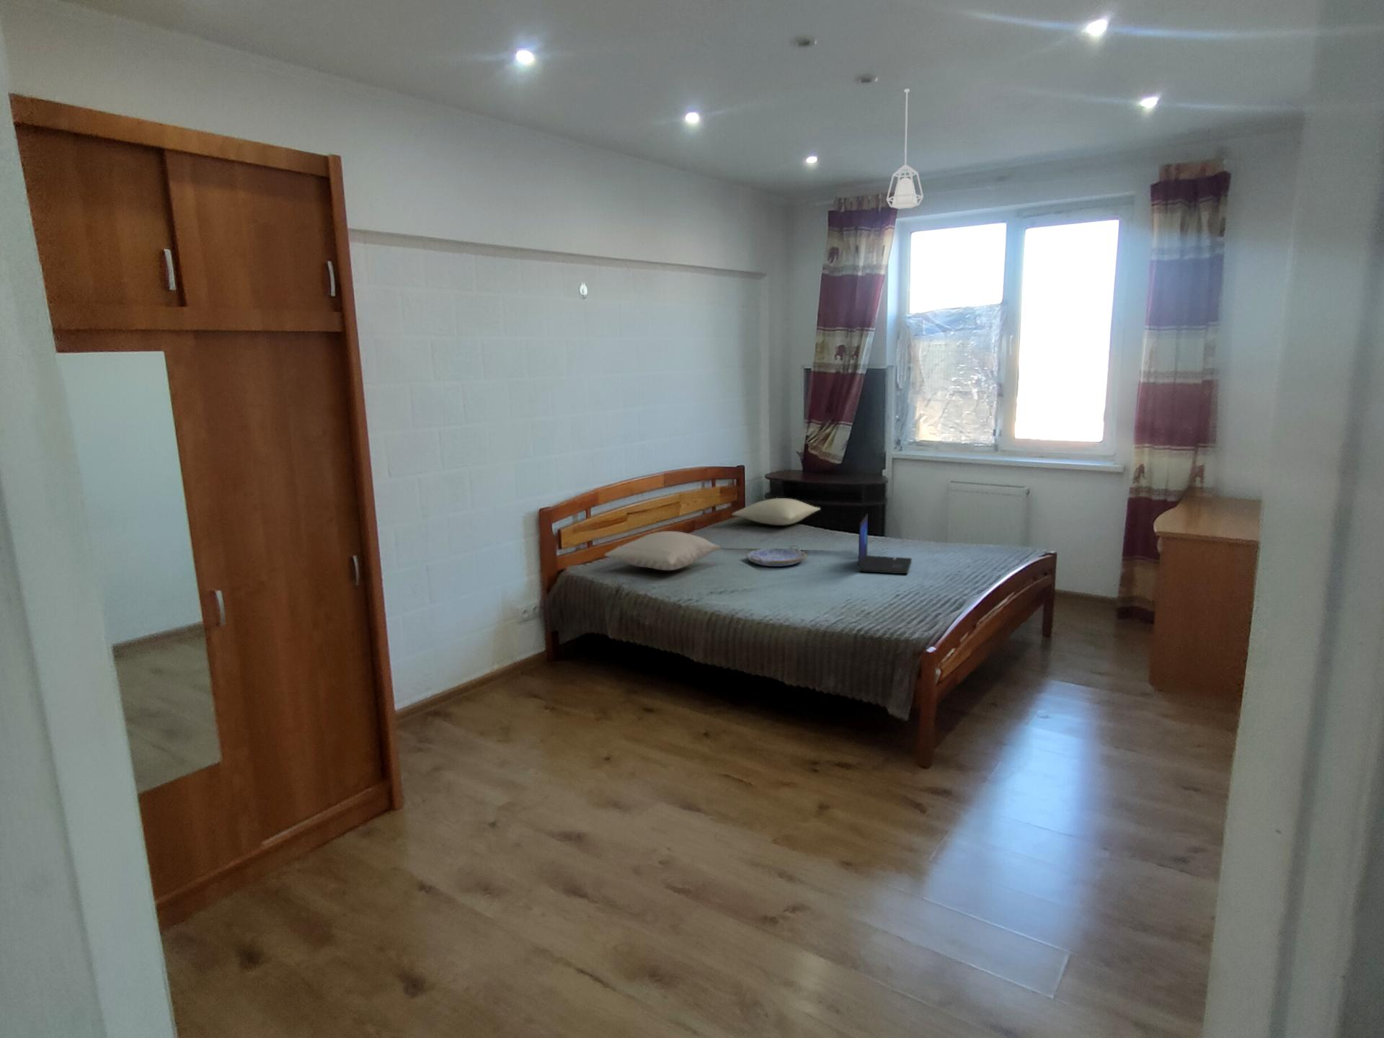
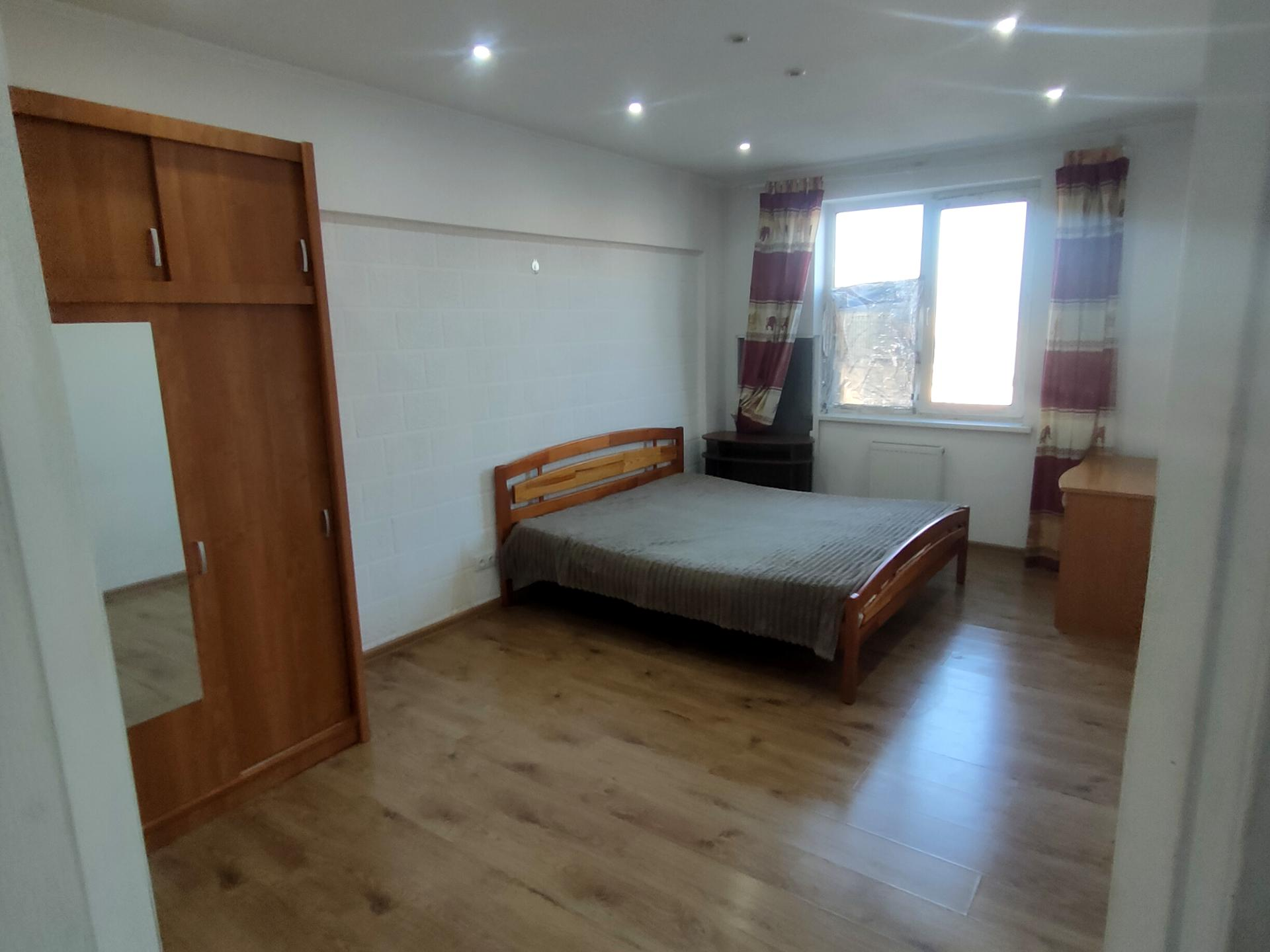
- pillow (661, 552)
- serving tray (776, 555)
- pendant lamp (906, 148)
- pillow (776, 511)
- laptop (886, 556)
